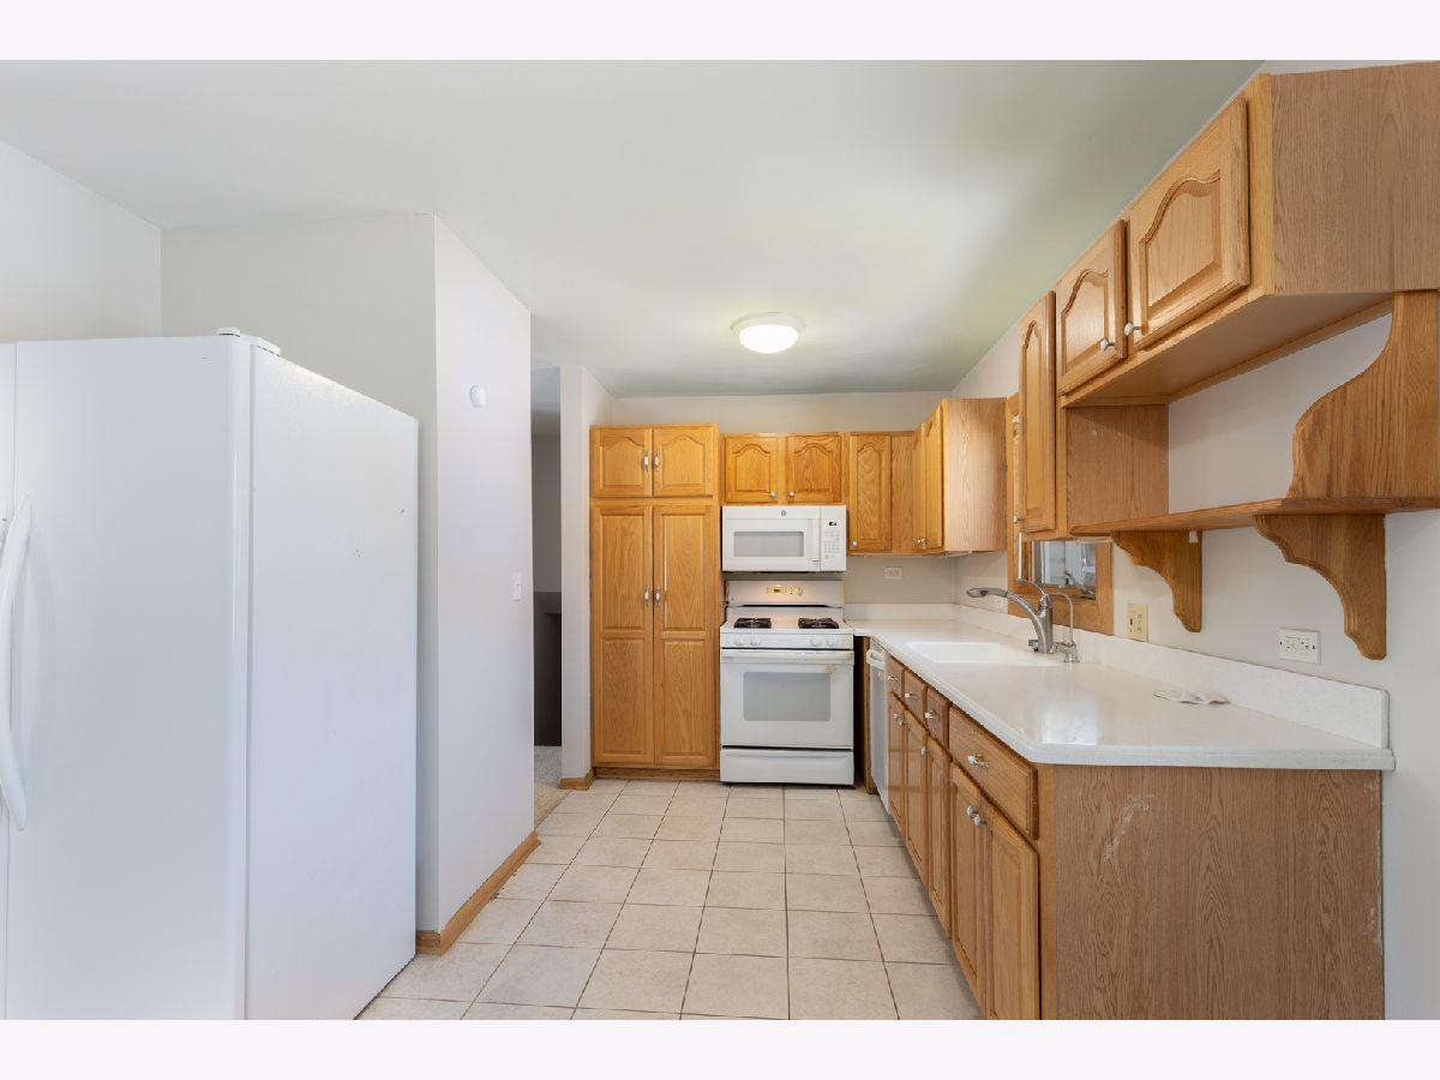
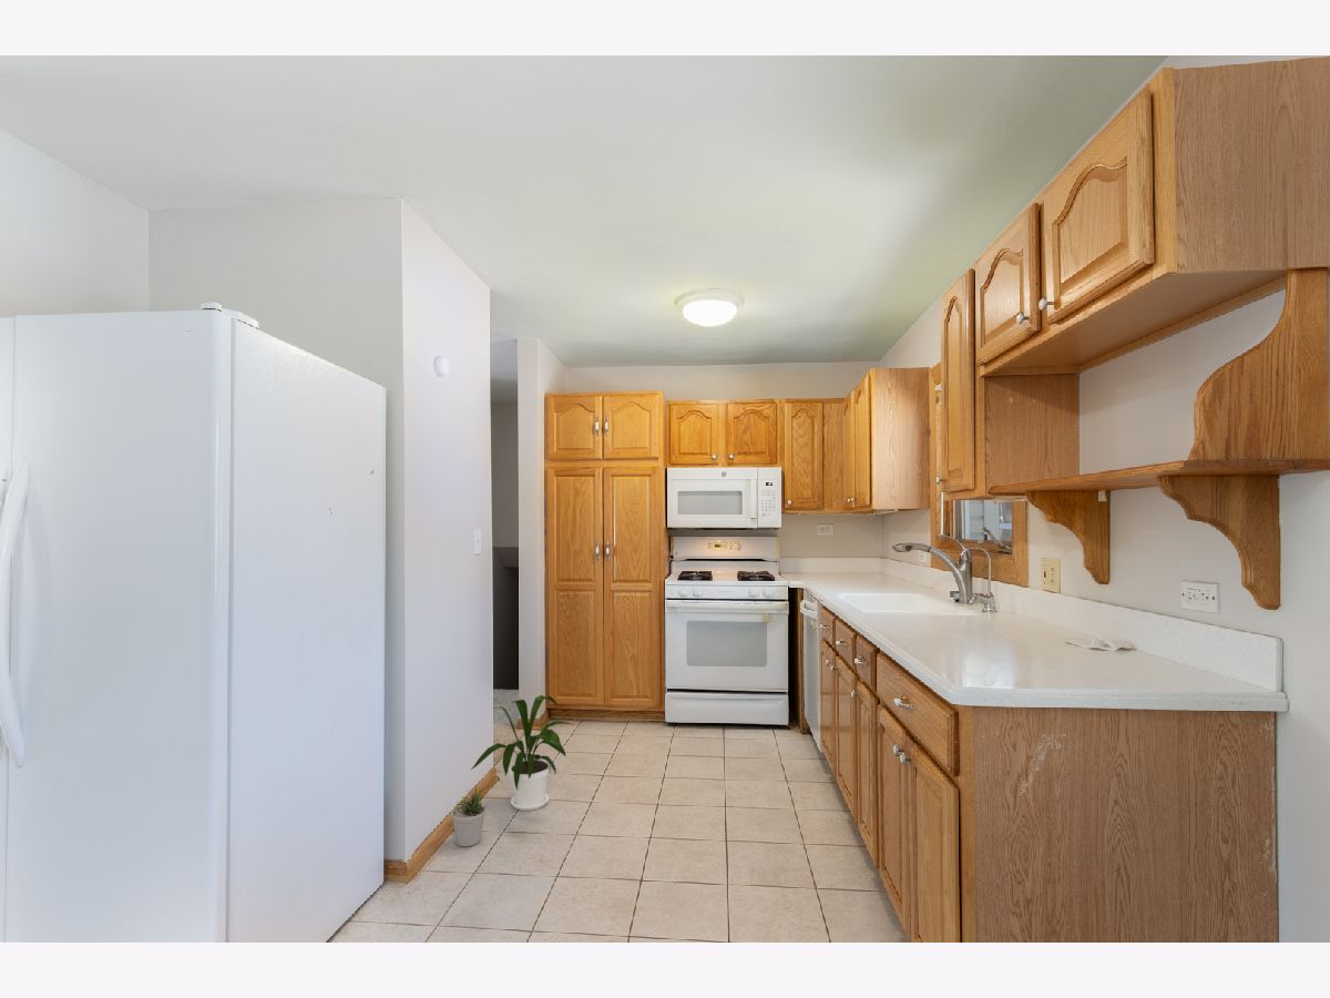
+ potted plant (470, 815)
+ house plant (530, 747)
